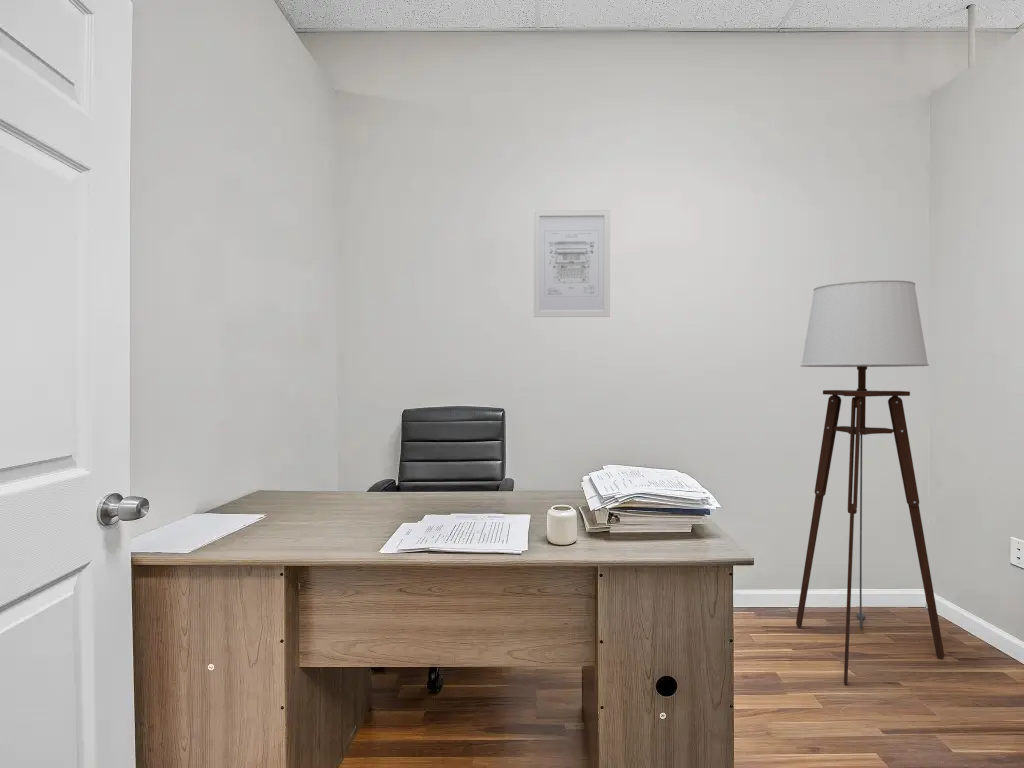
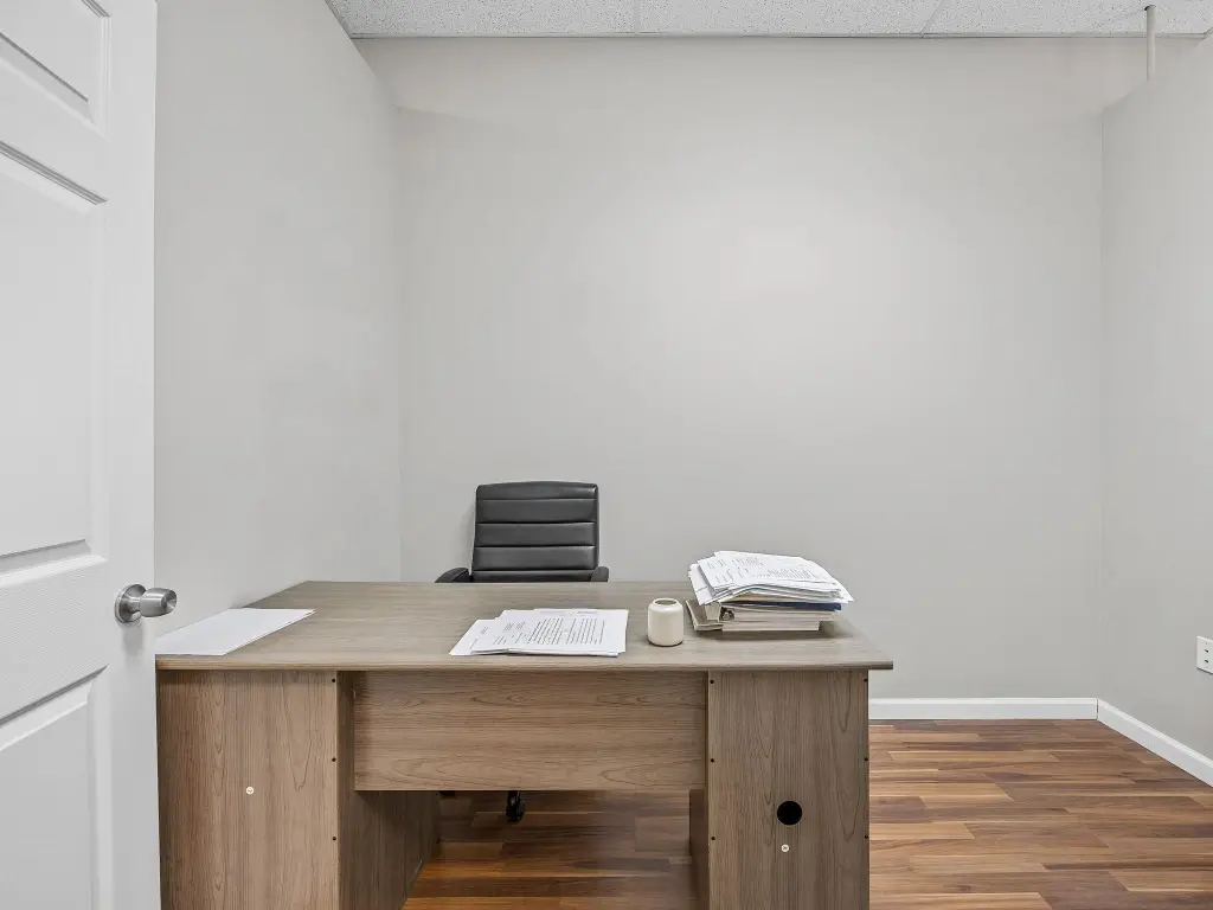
- floor lamp (861, 468)
- wall art (571, 263)
